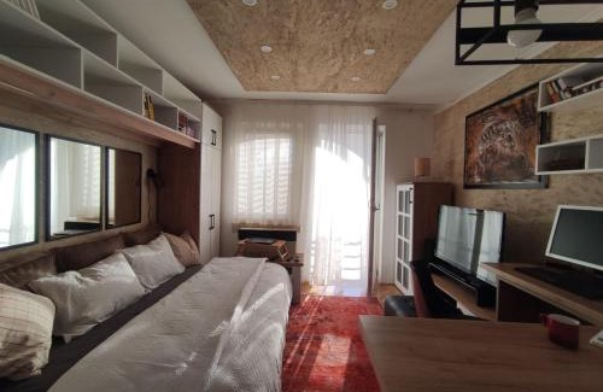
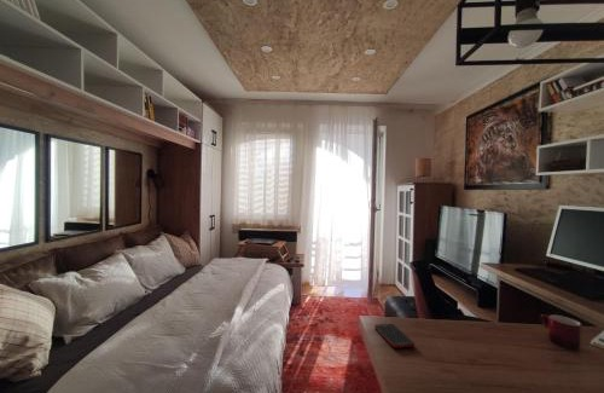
+ cell phone (393, 335)
